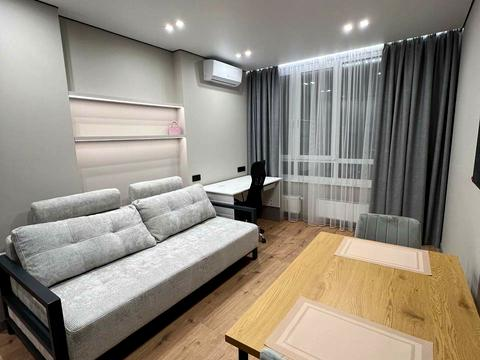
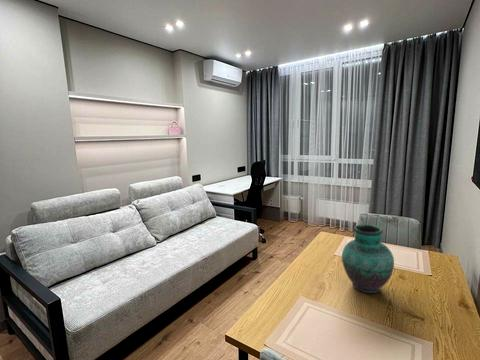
+ vase (366, 257)
